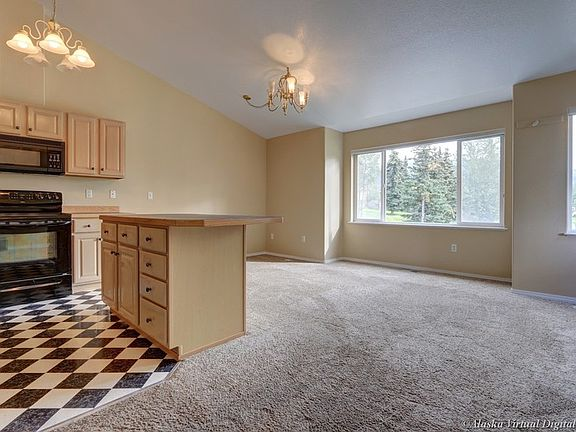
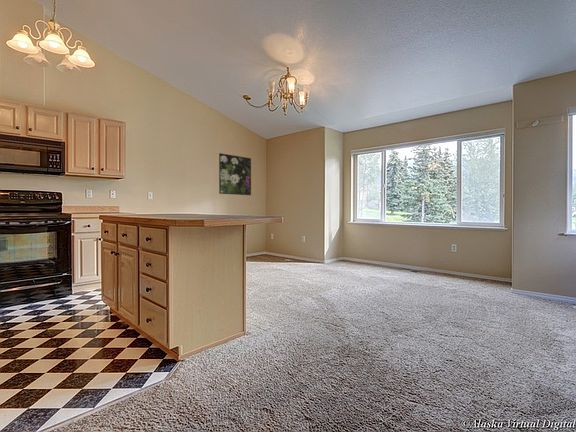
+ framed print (235, 175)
